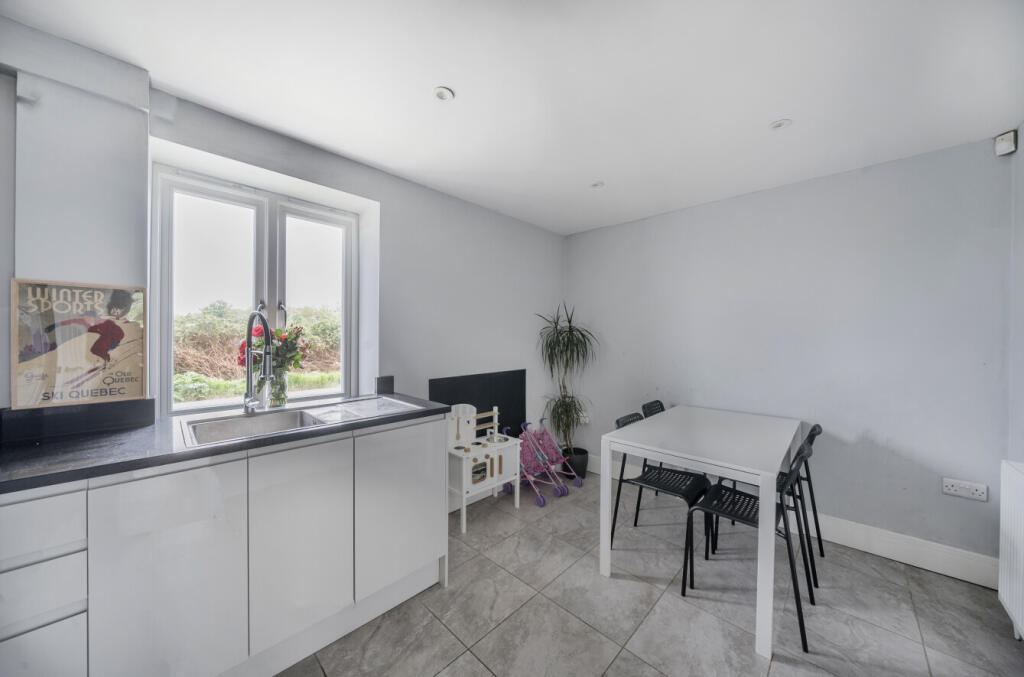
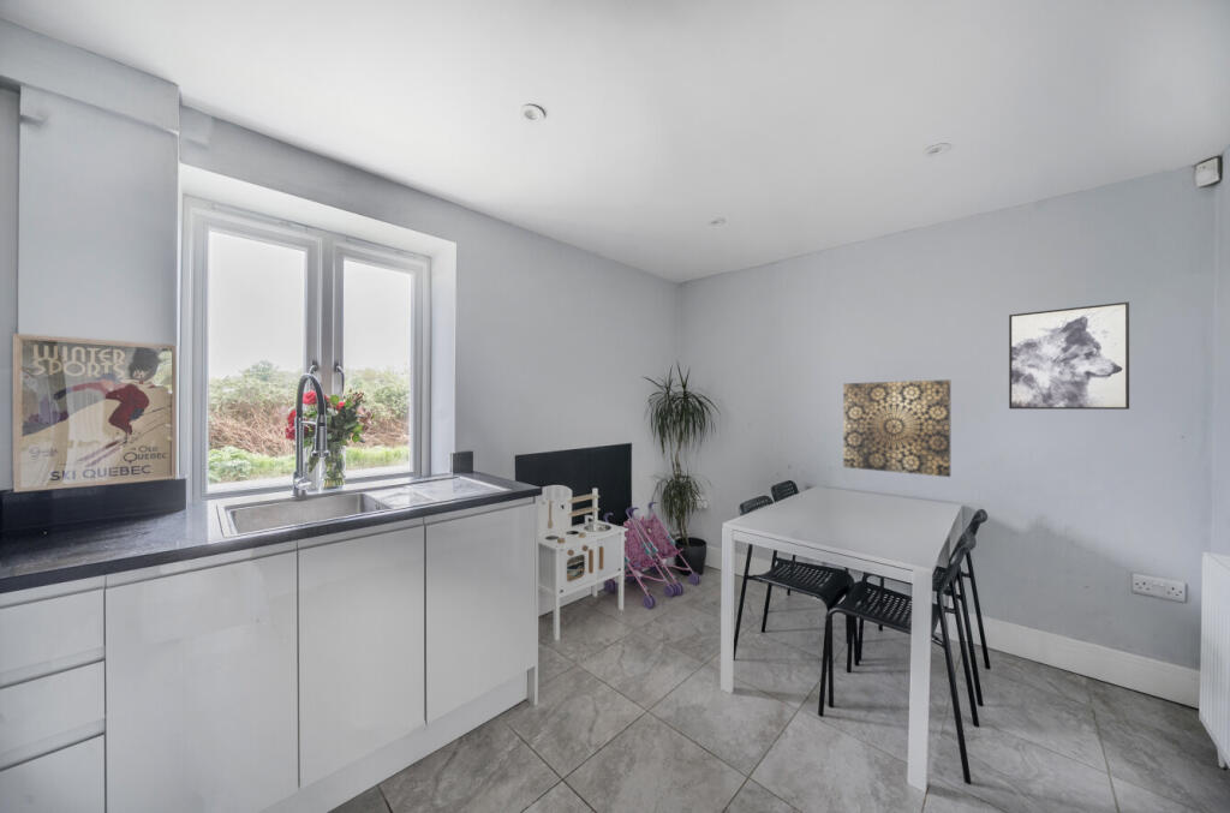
+ wall art (892, 426)
+ wall art (1064, 359)
